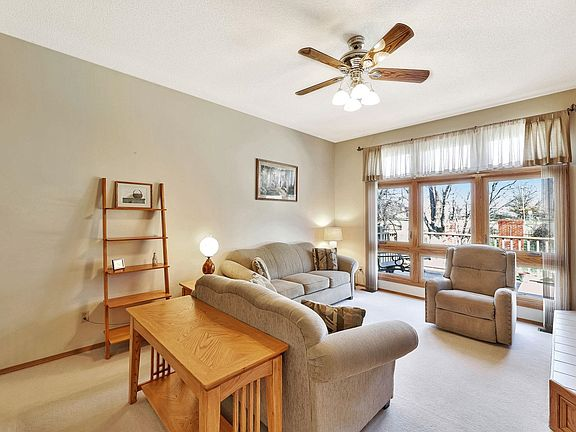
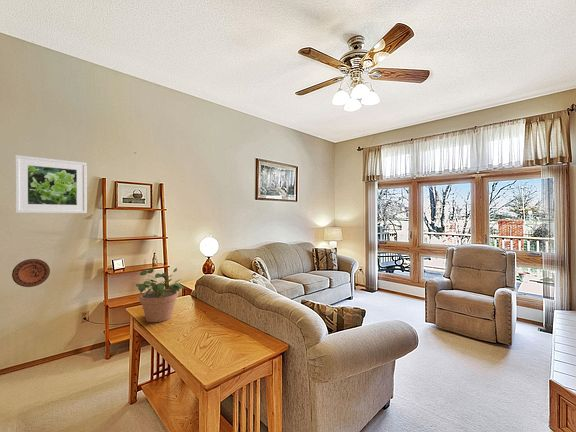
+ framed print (53, 186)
+ decorative plate (31, 272)
+ potted plant (160, 294)
